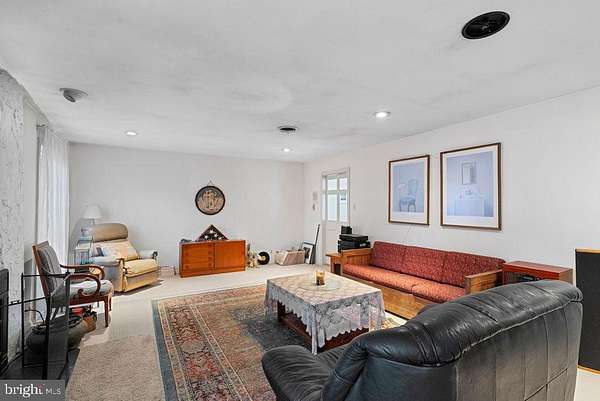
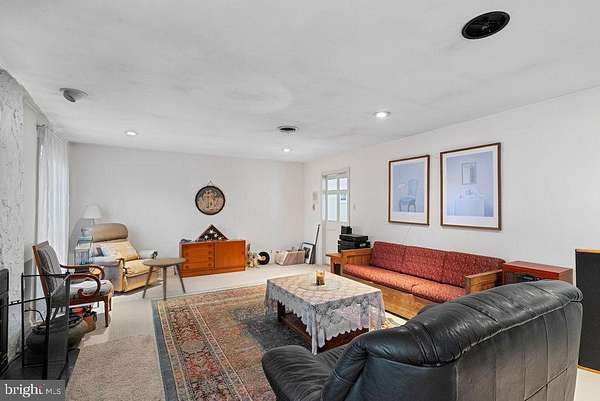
+ side table (164, 278)
